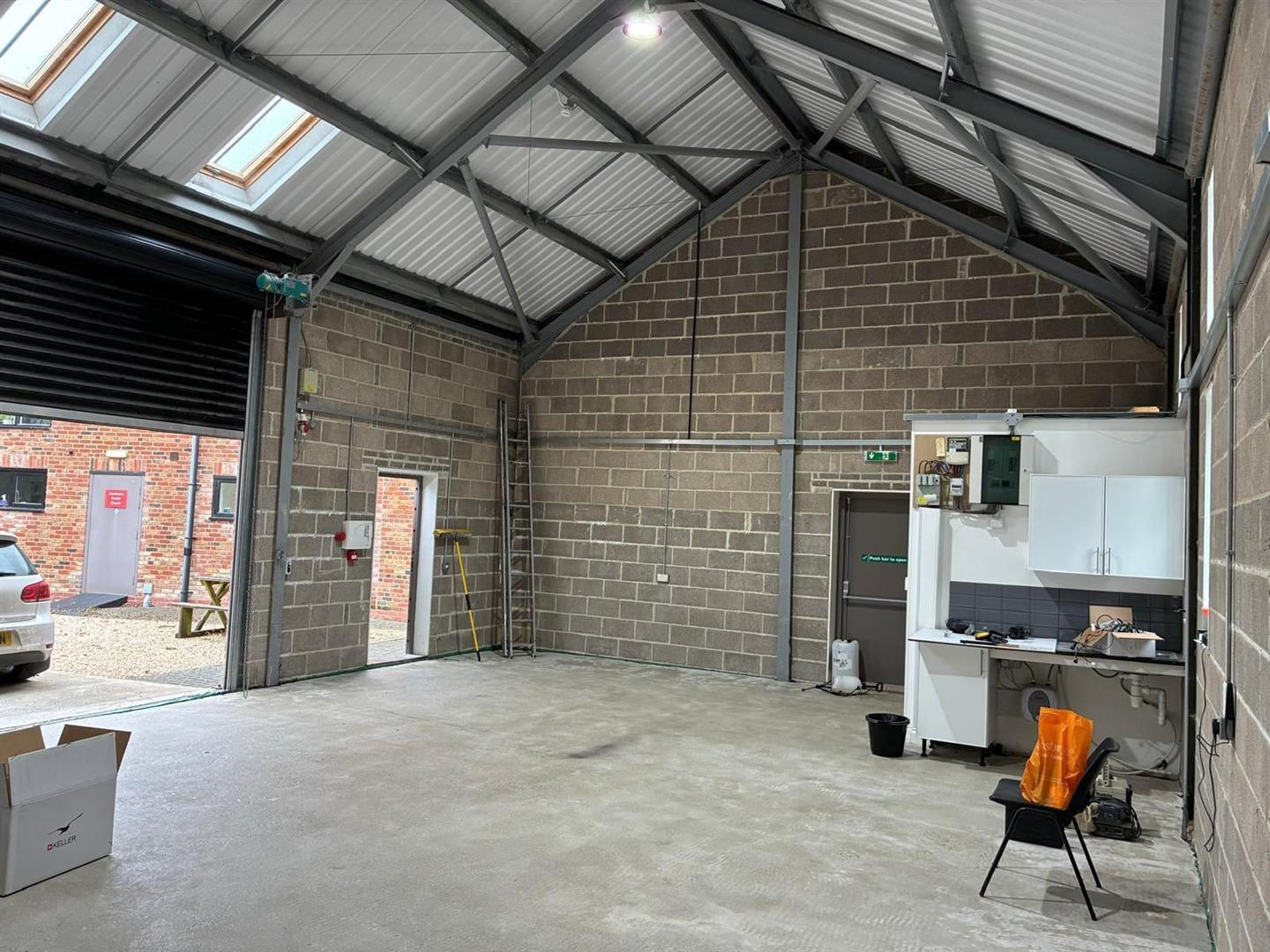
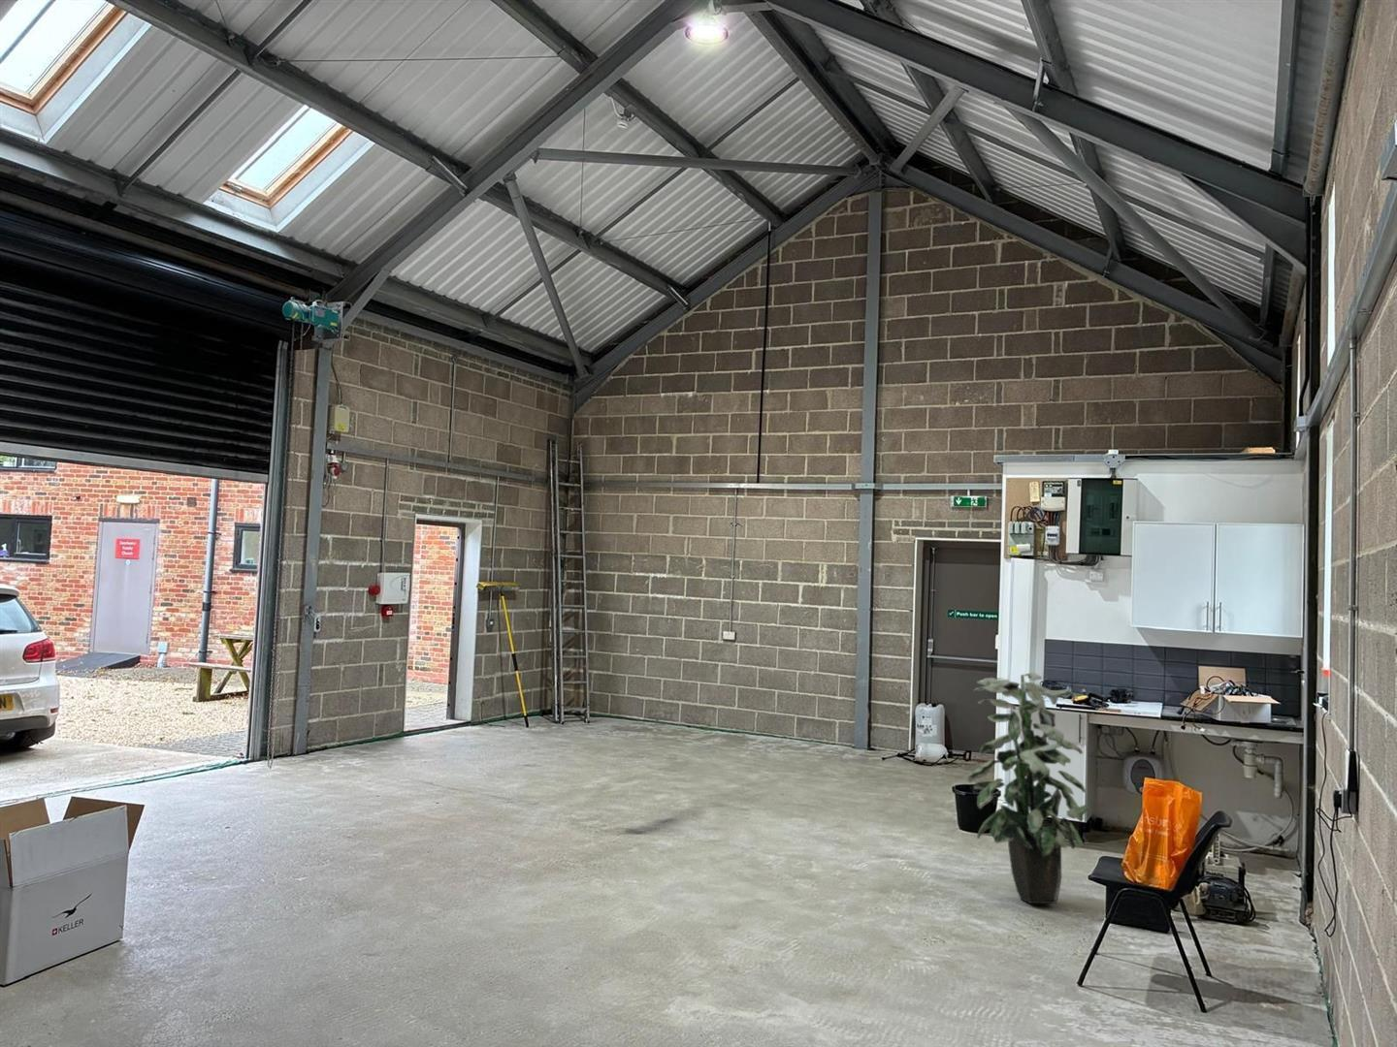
+ indoor plant (1027, 784)
